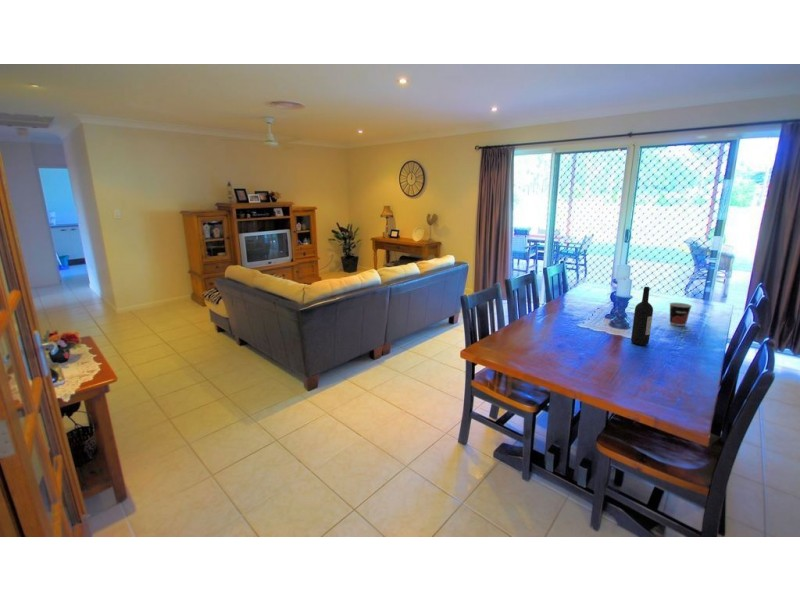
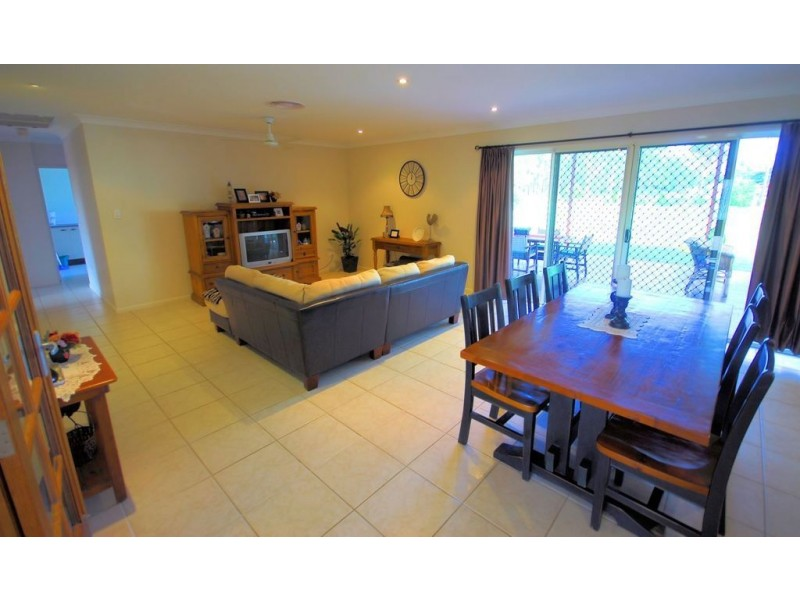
- cup (679, 314)
- wine bottle (643, 315)
